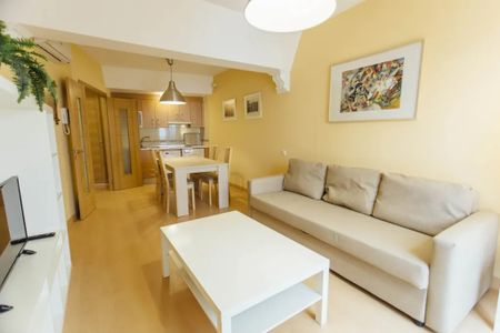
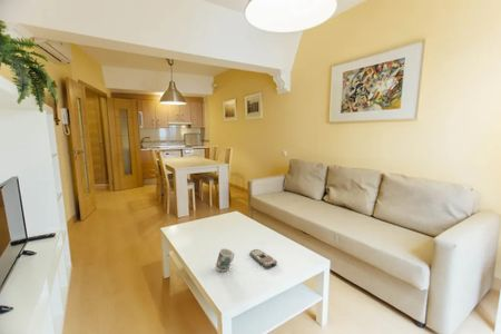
+ remote control (262, 257)
+ mug (225, 258)
